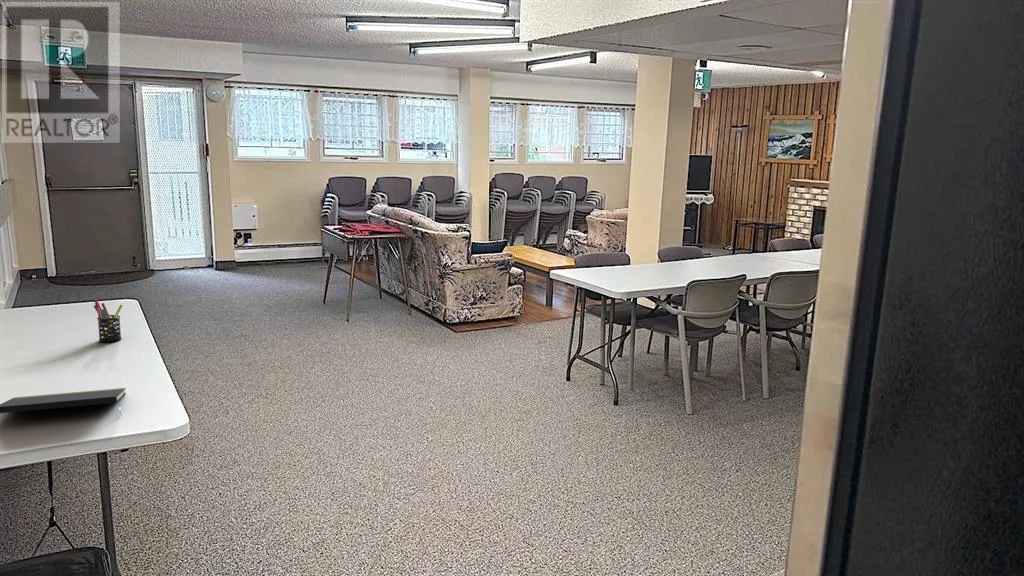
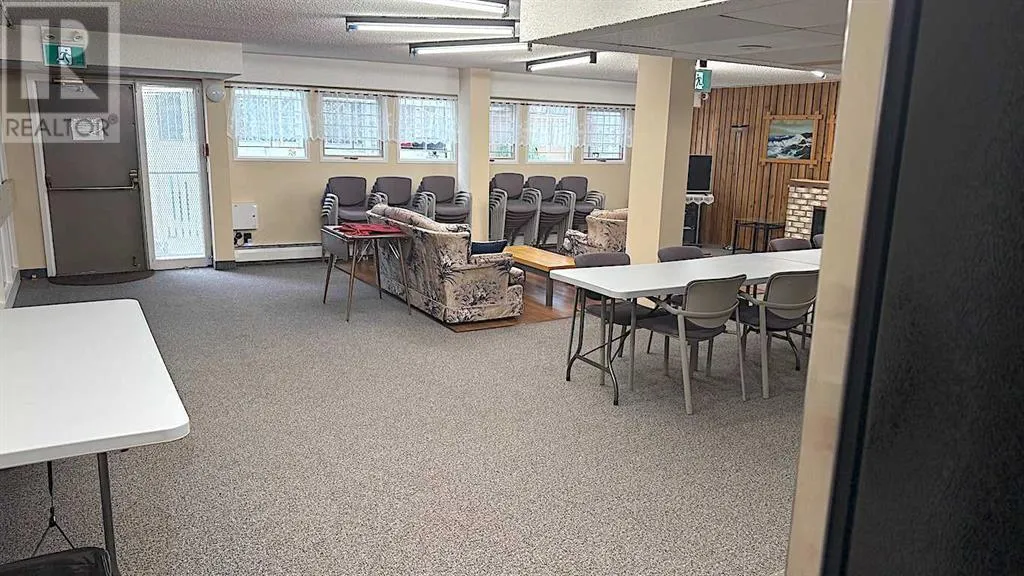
- pen holder (106, 320)
- notepad (64, 400)
